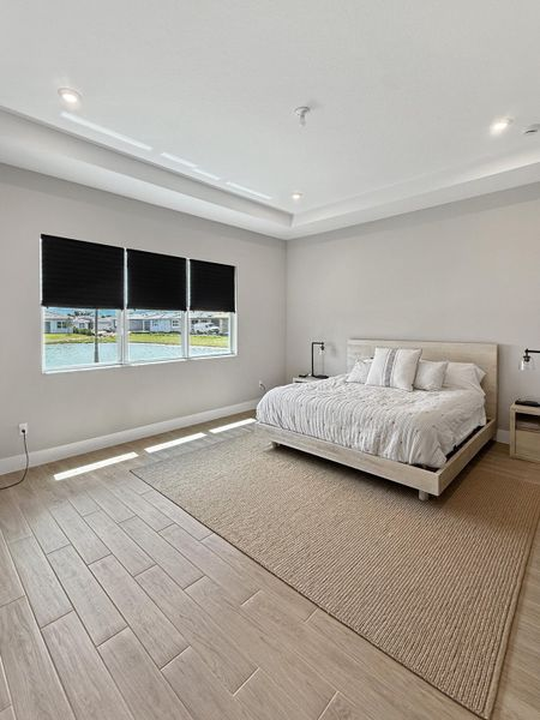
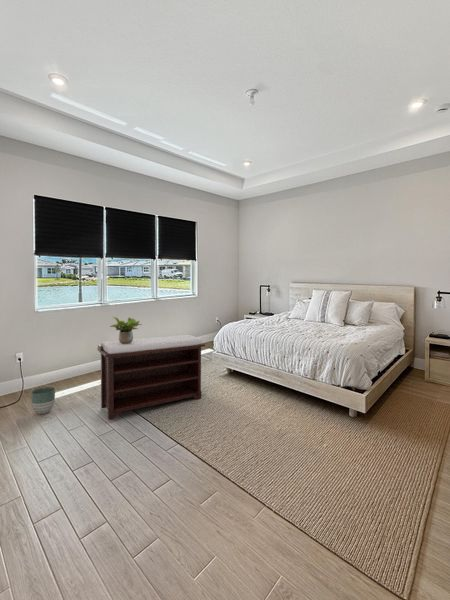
+ bench (153, 371)
+ planter (43, 401)
+ potted plant (126, 329)
